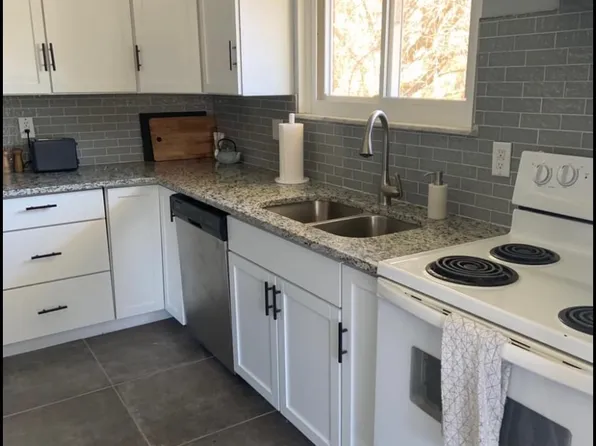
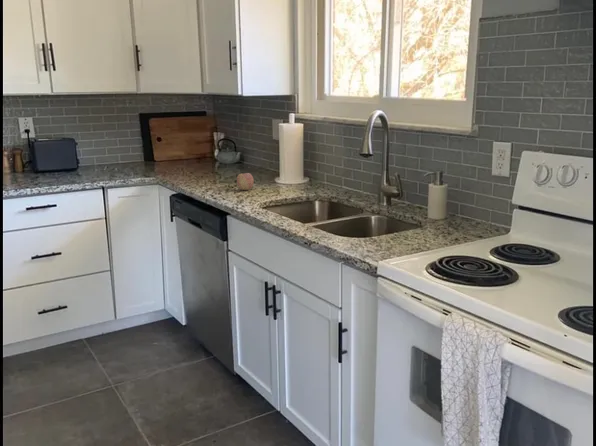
+ fruit (245, 181)
